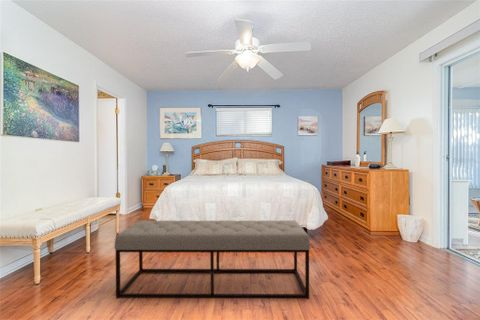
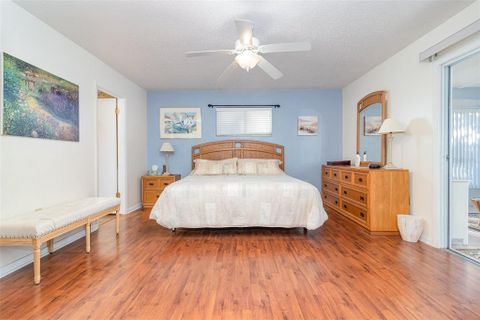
- bench (213, 254)
